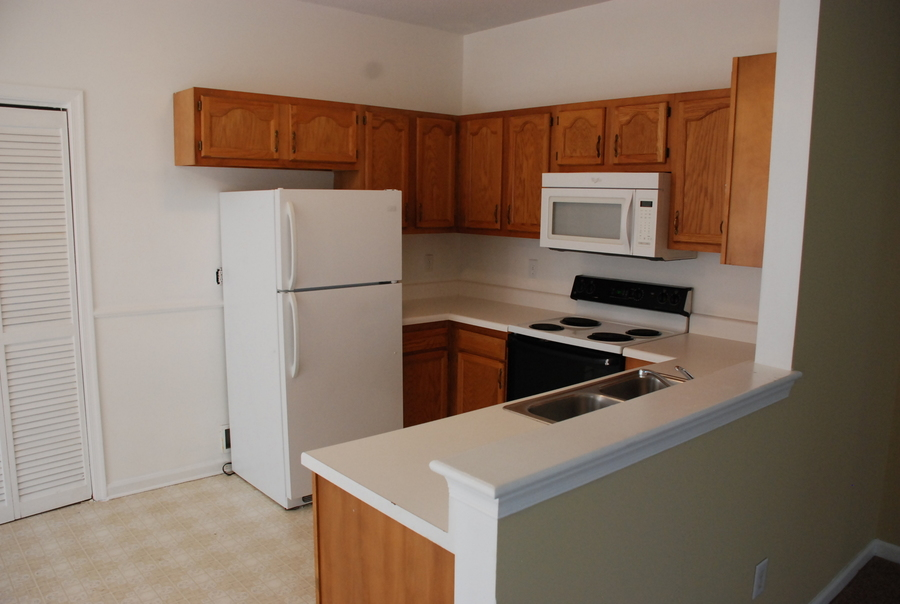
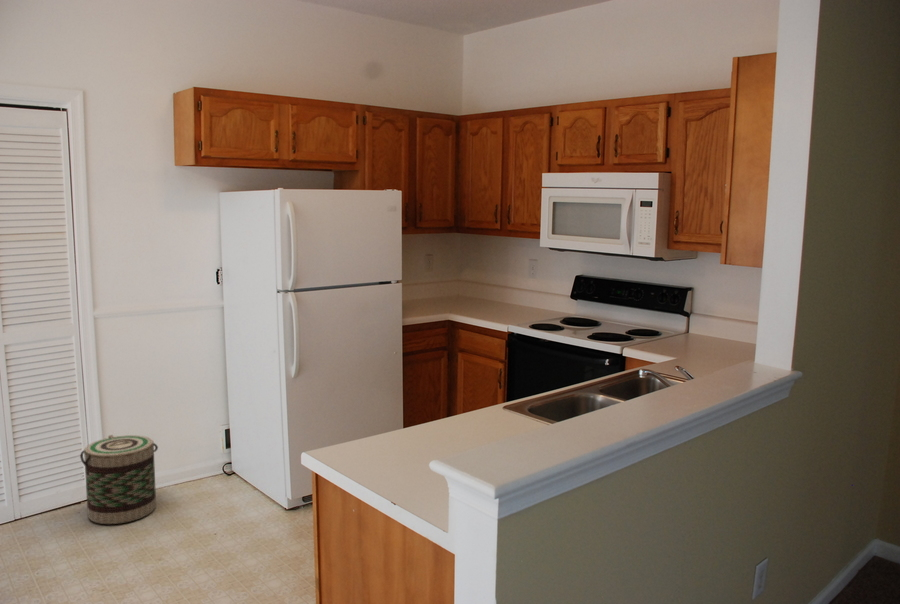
+ basket (120, 475)
